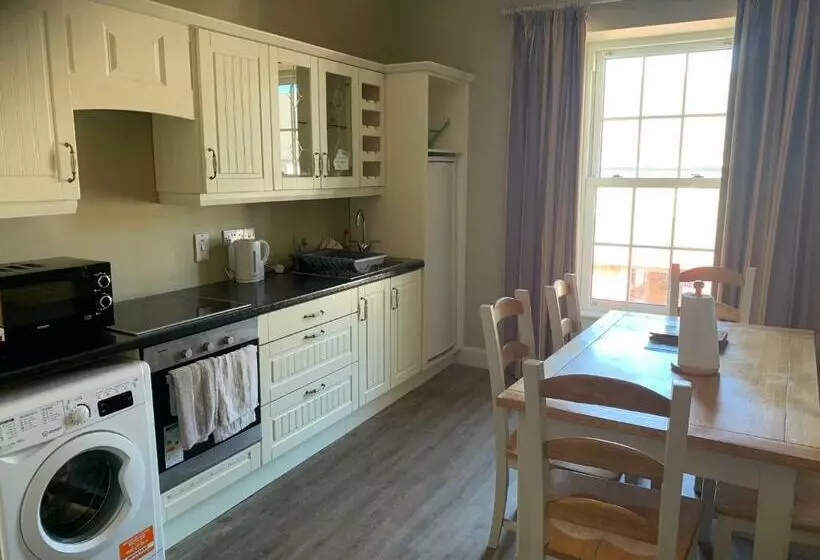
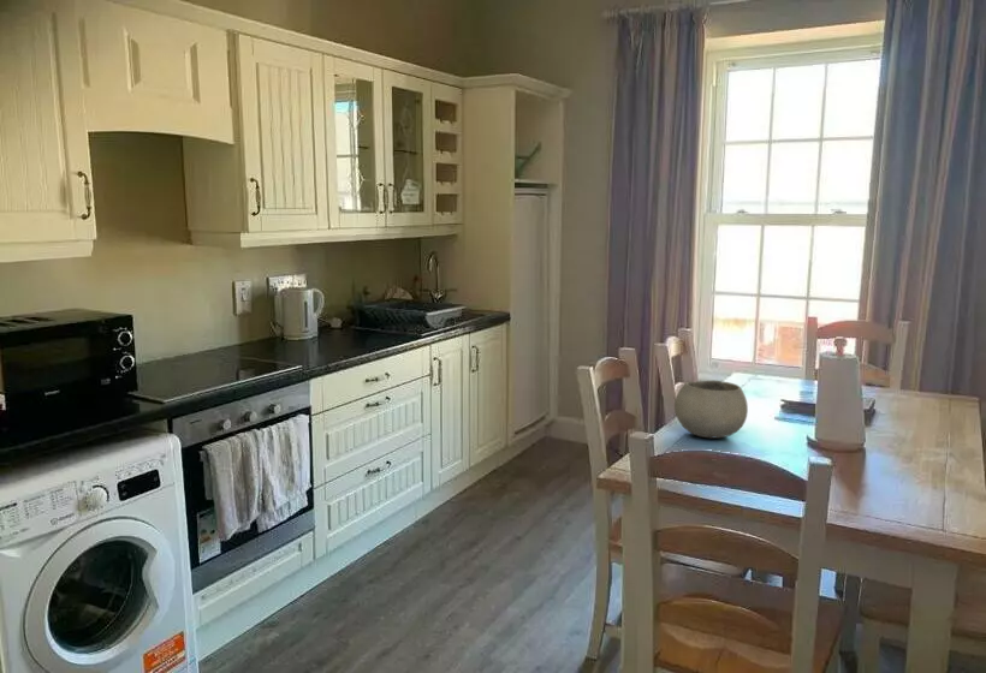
+ bowl (709, 410)
